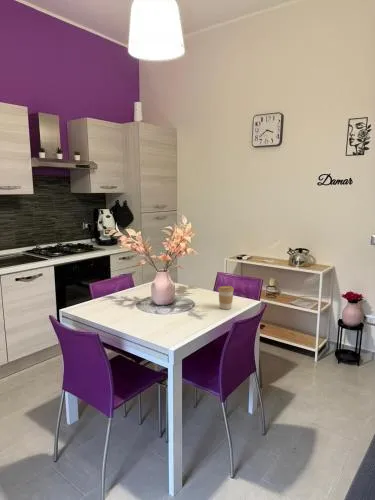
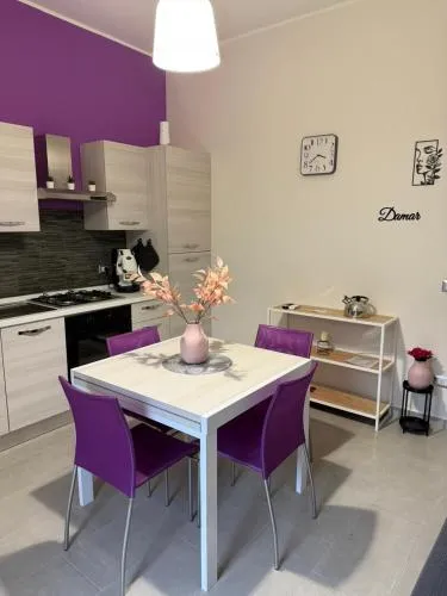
- coffee cup (225, 296)
